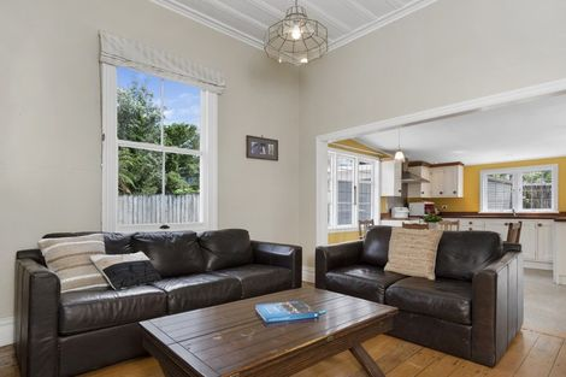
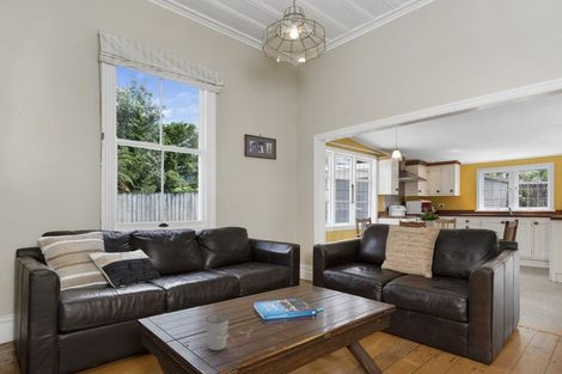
+ cup (218, 332)
